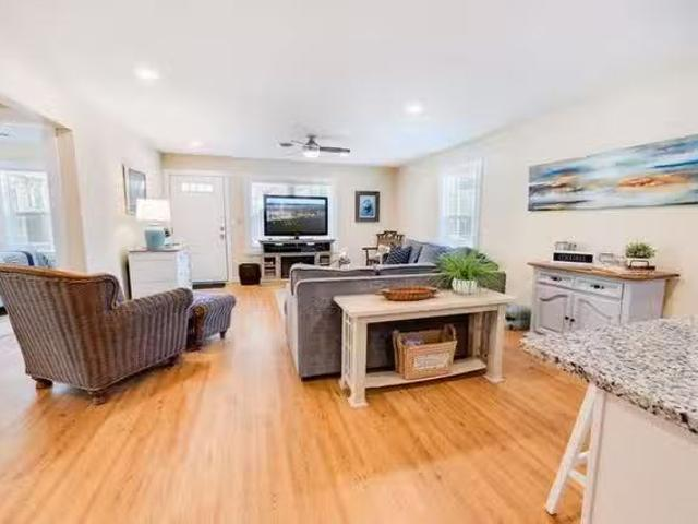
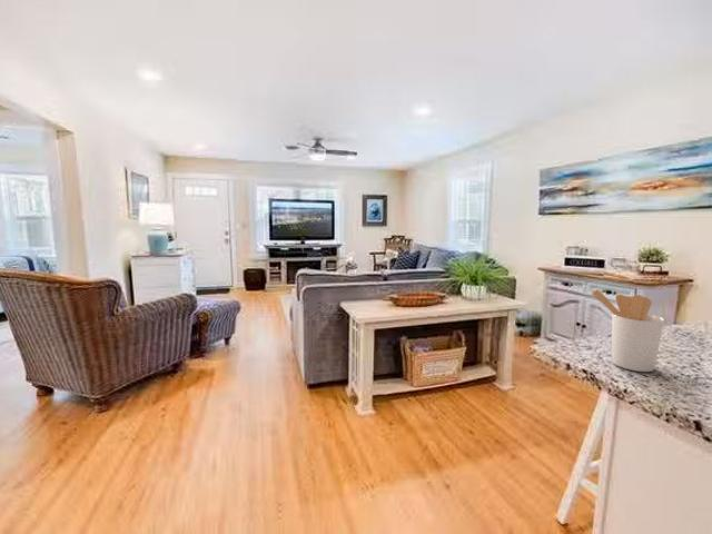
+ utensil holder (622, 326)
